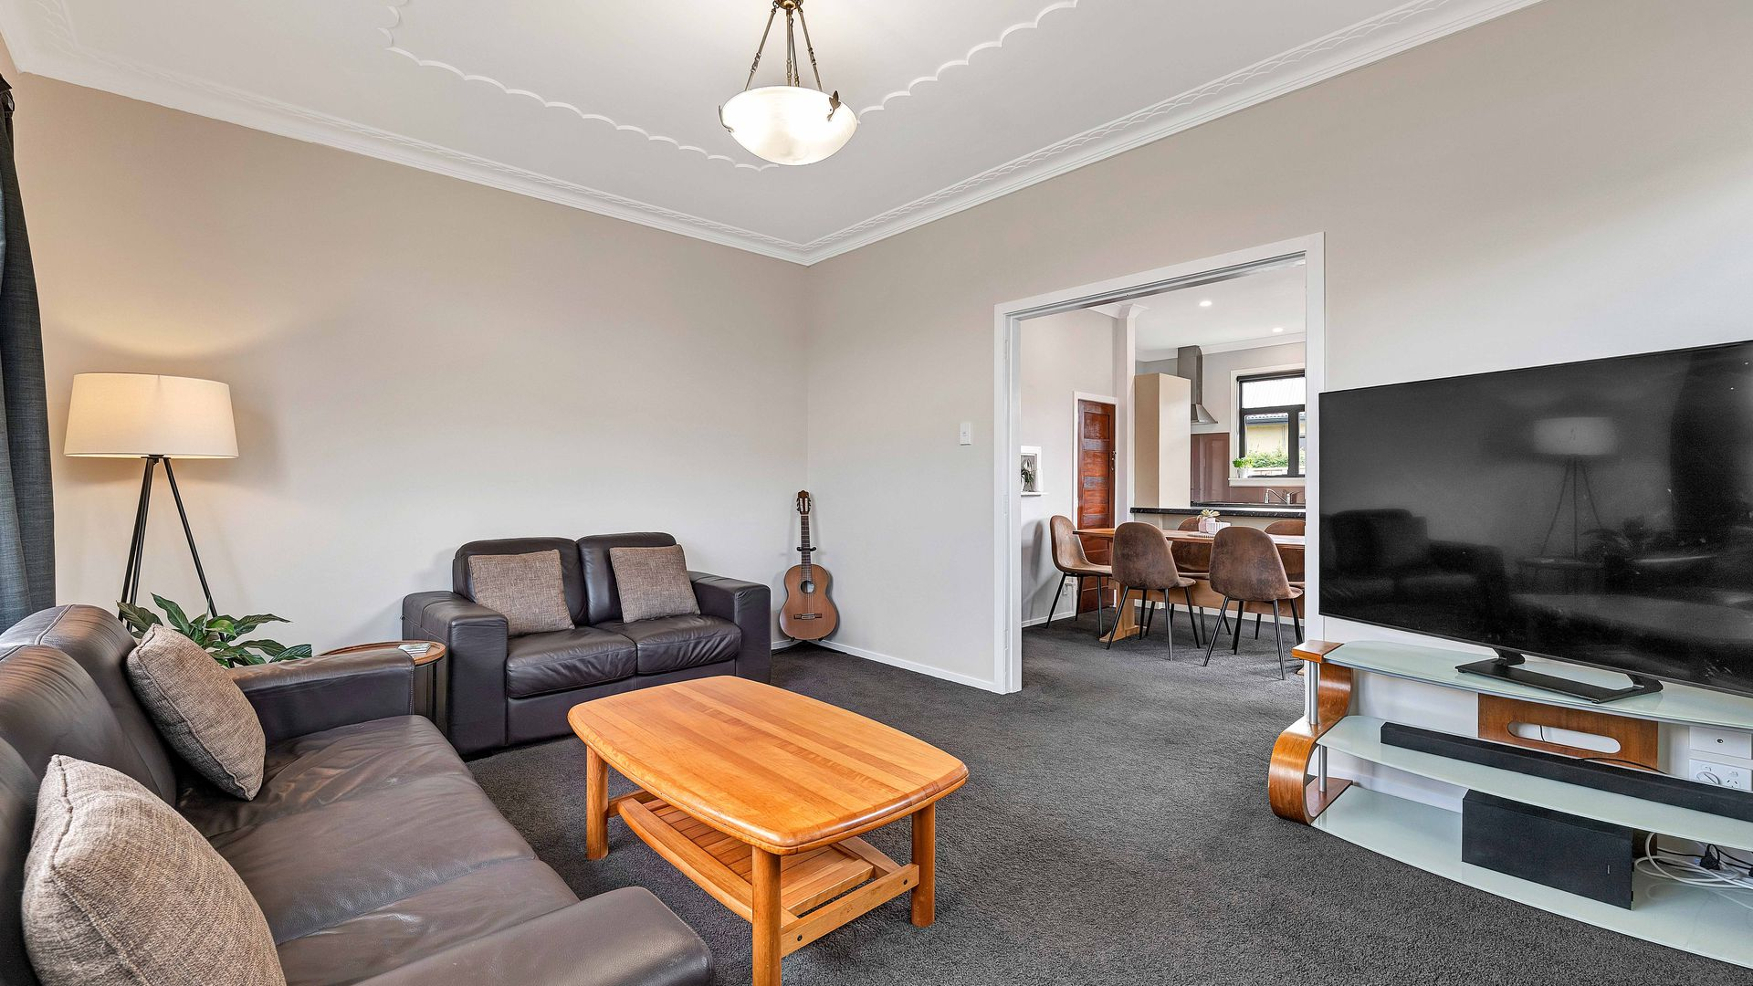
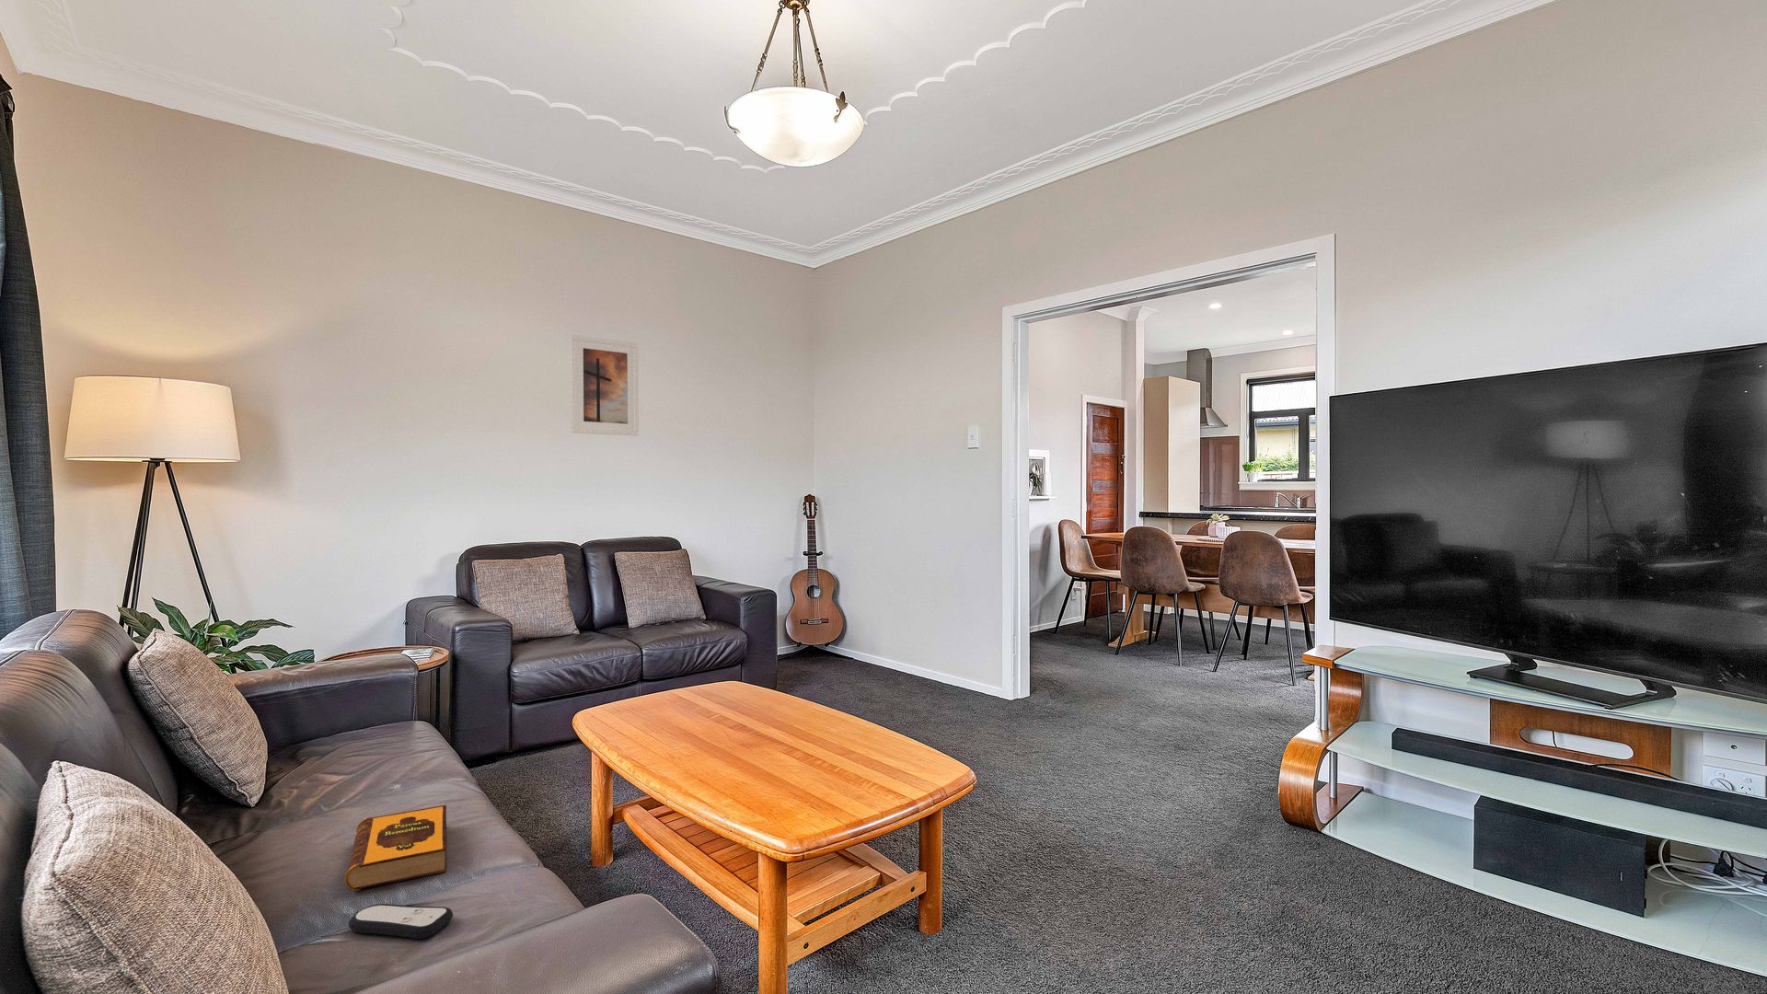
+ hardback book (399, 844)
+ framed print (604, 386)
+ remote control (399, 920)
